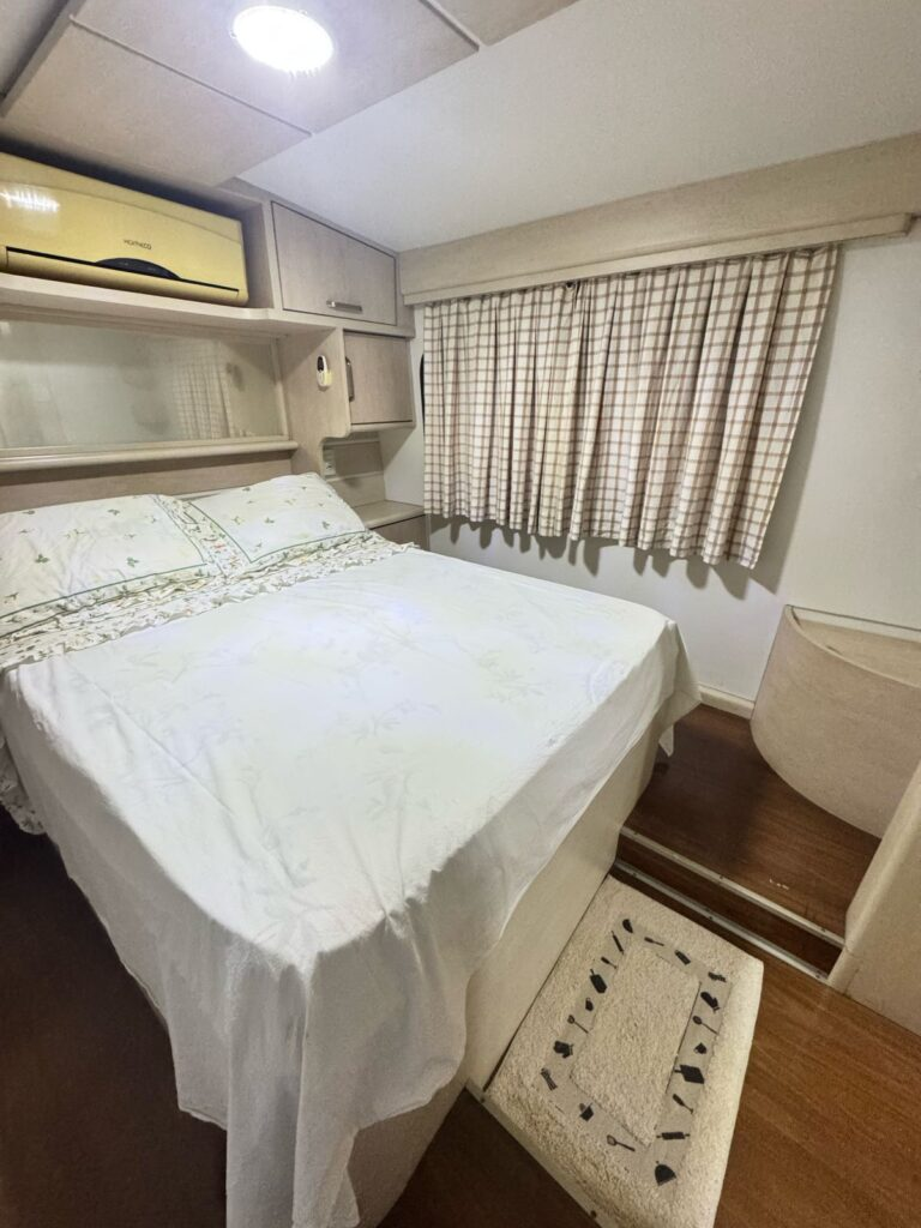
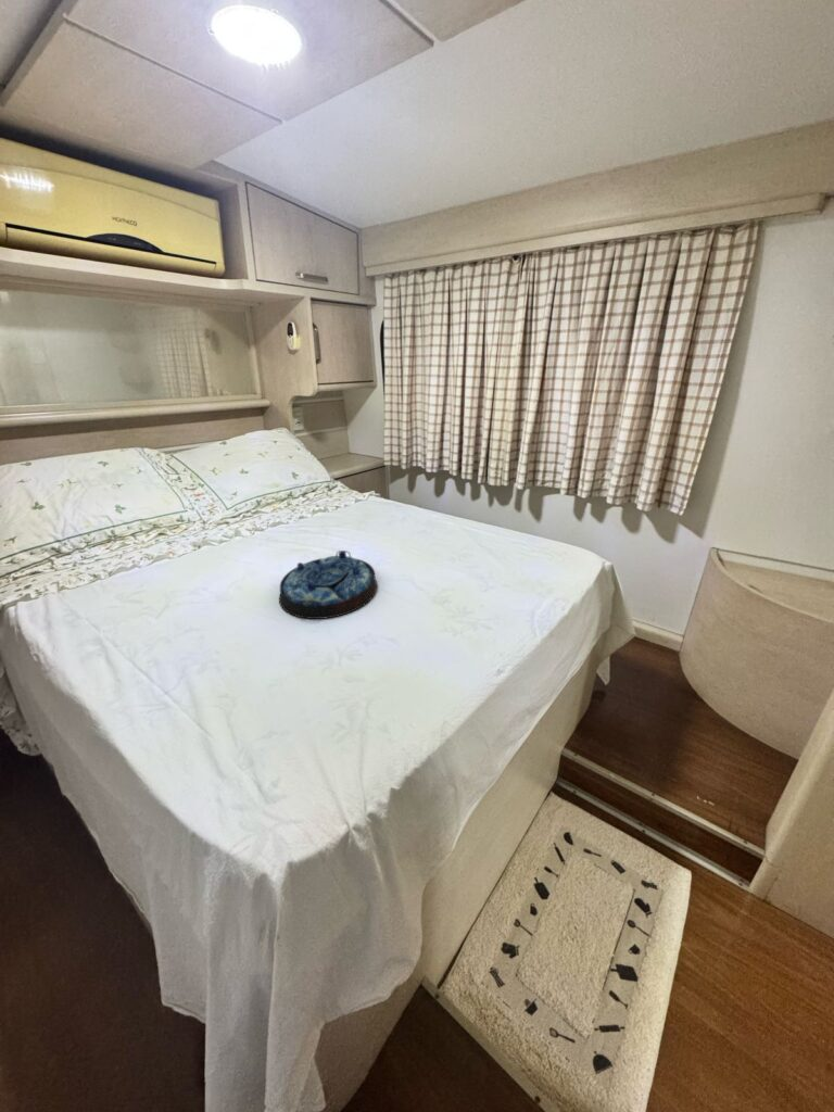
+ serving tray (328, 577)
